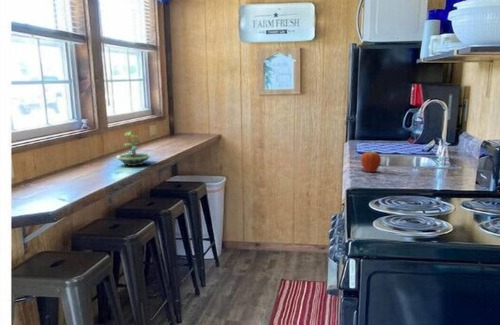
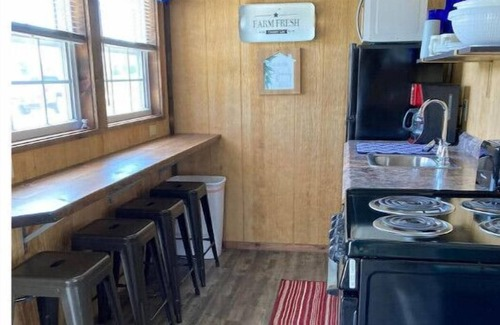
- fruit (370, 160)
- terrarium (133, 137)
